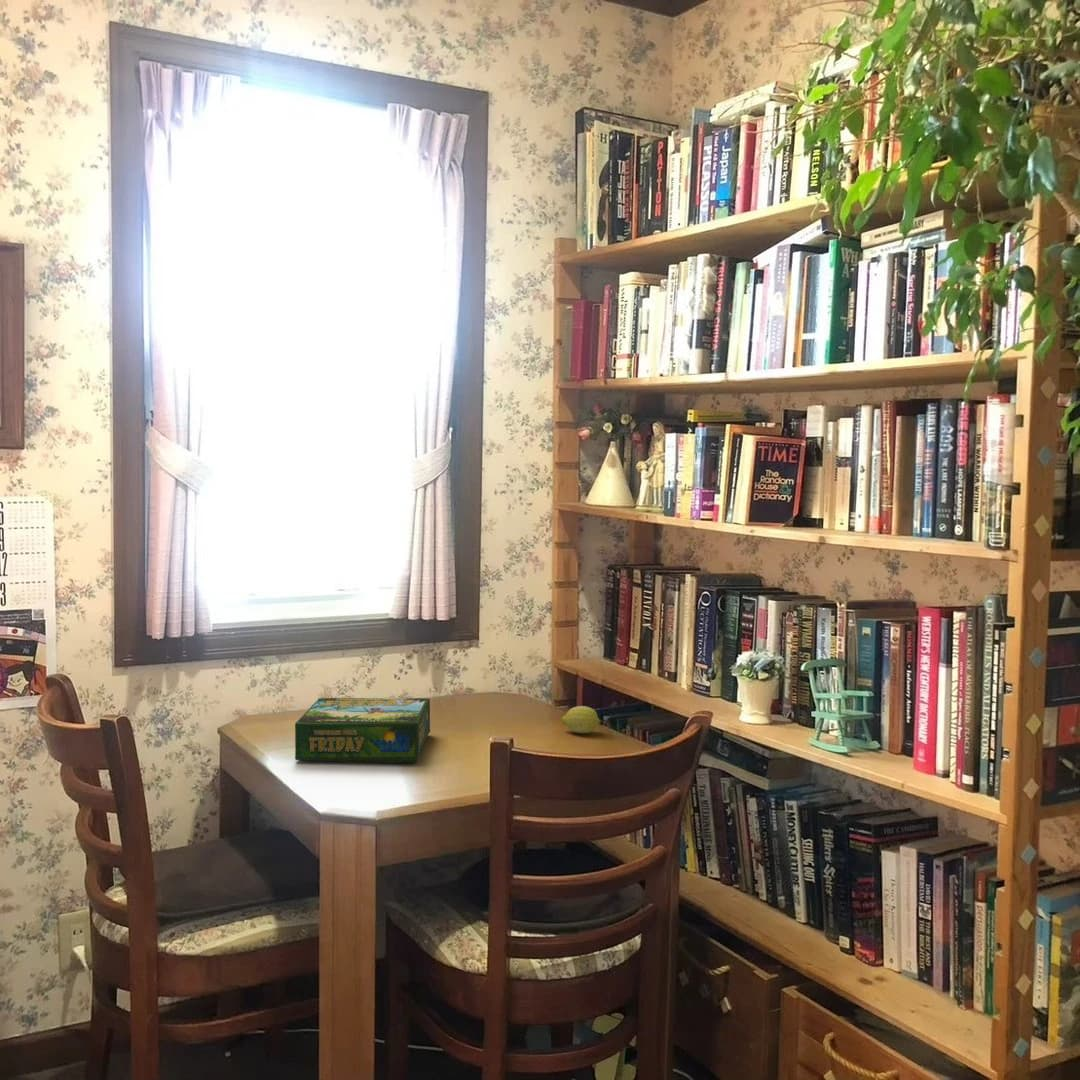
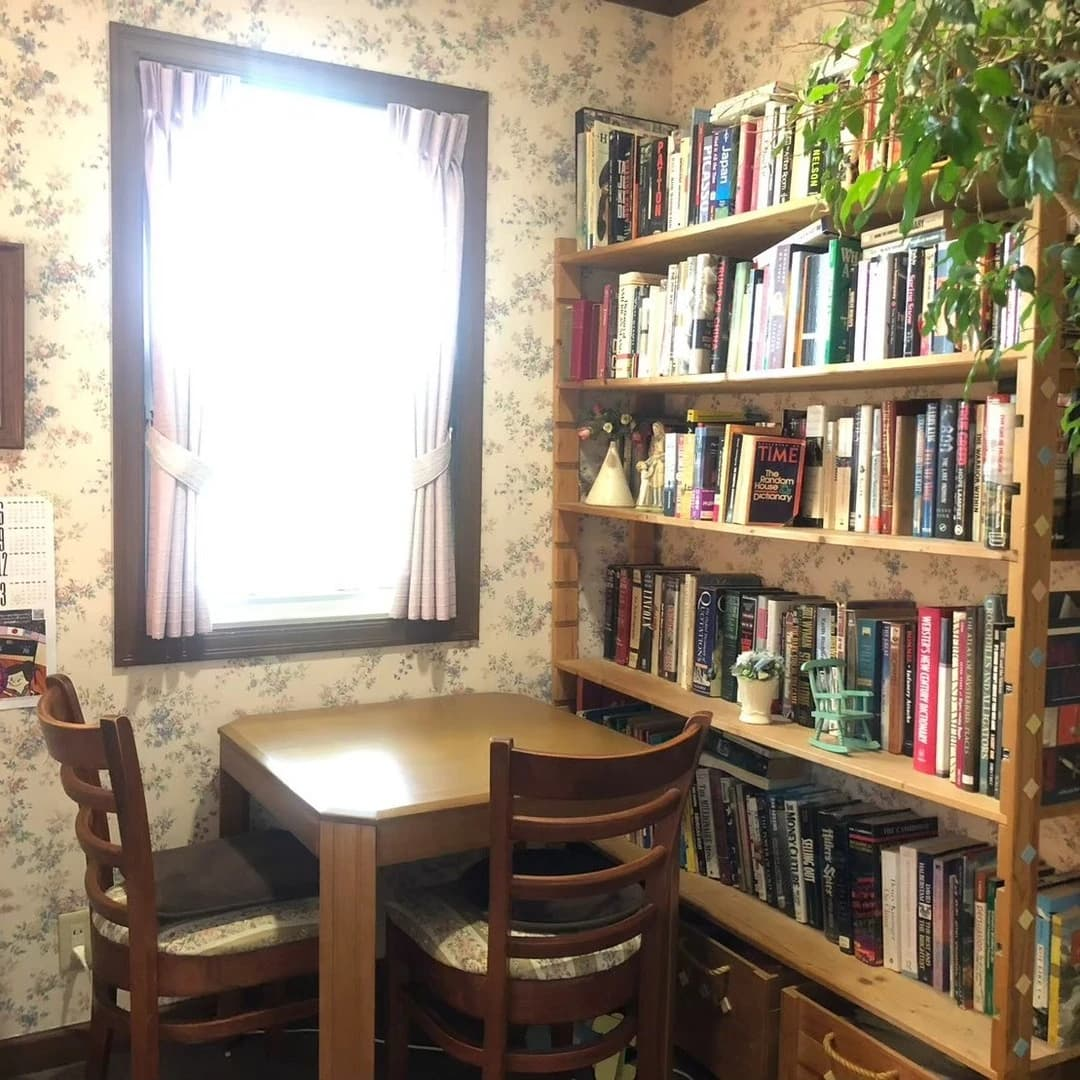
- board game (365, 727)
- fruit (580, 719)
